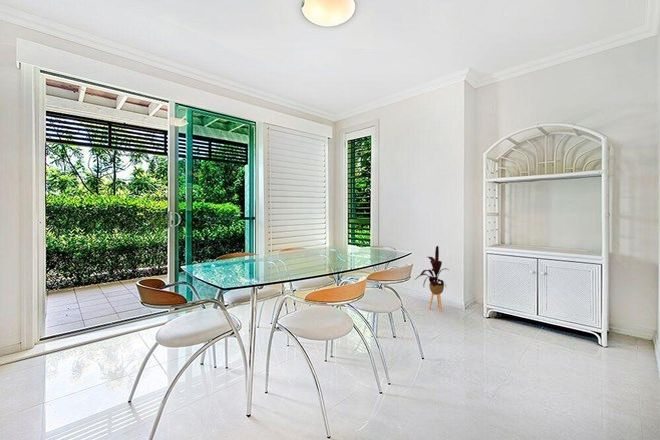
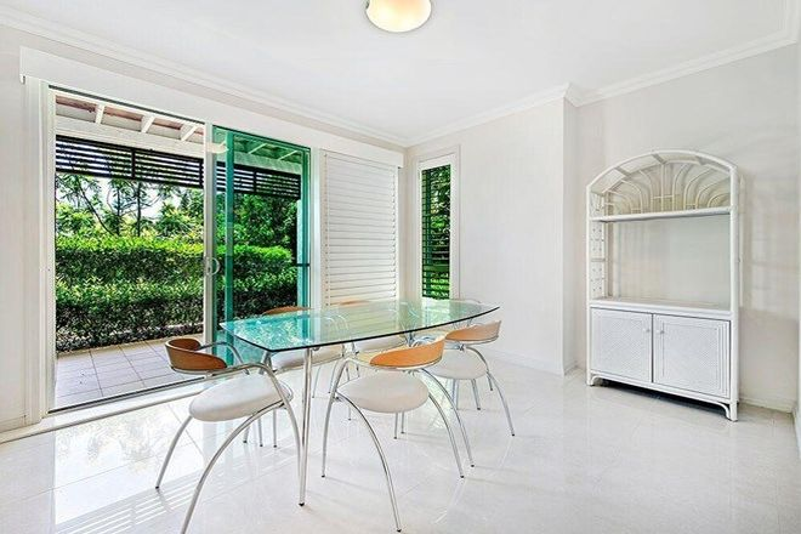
- house plant (432, 277)
